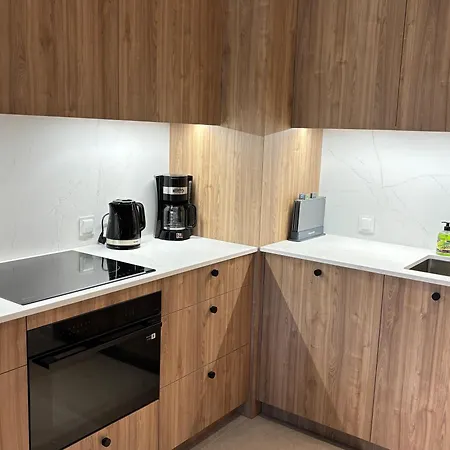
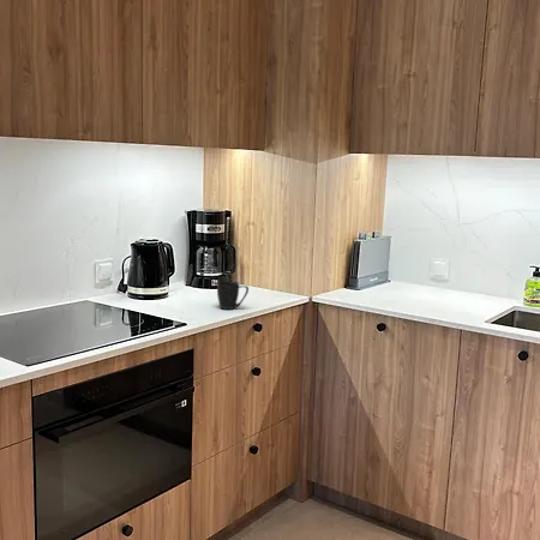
+ mug (232, 295)
